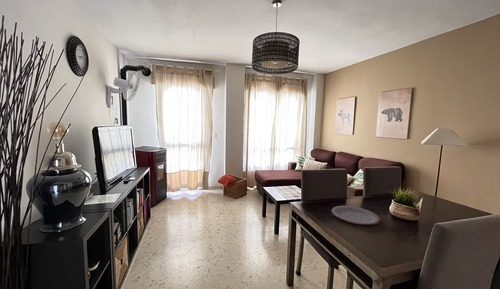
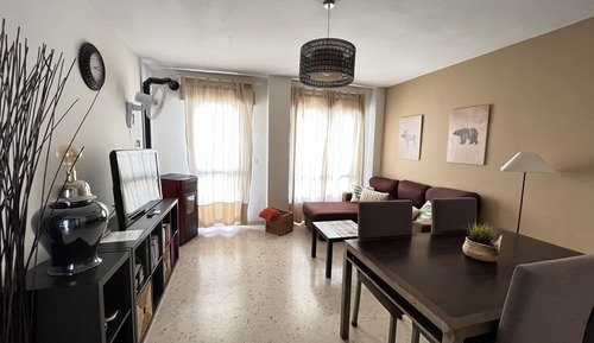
- plate (354, 215)
